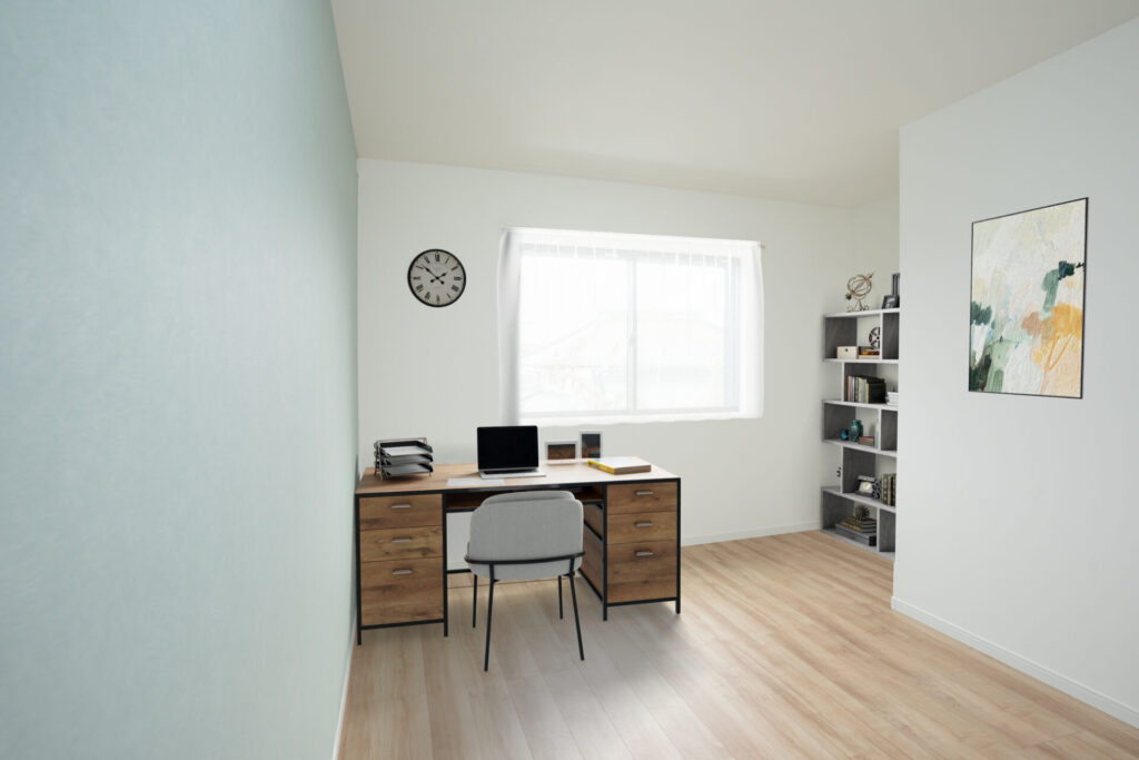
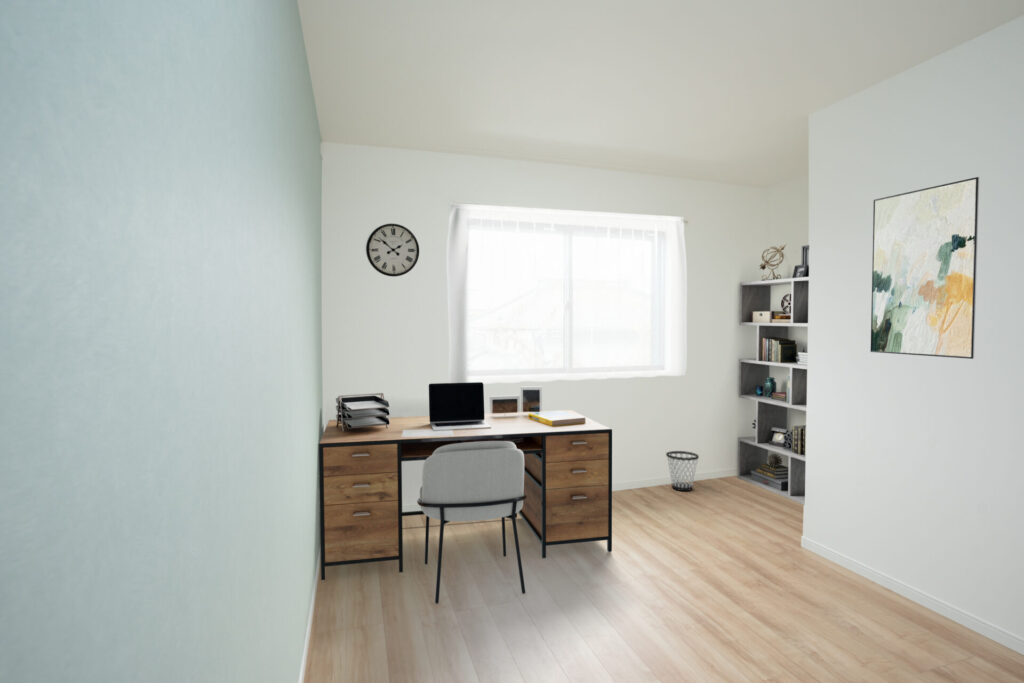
+ wastebasket (682, 471)
